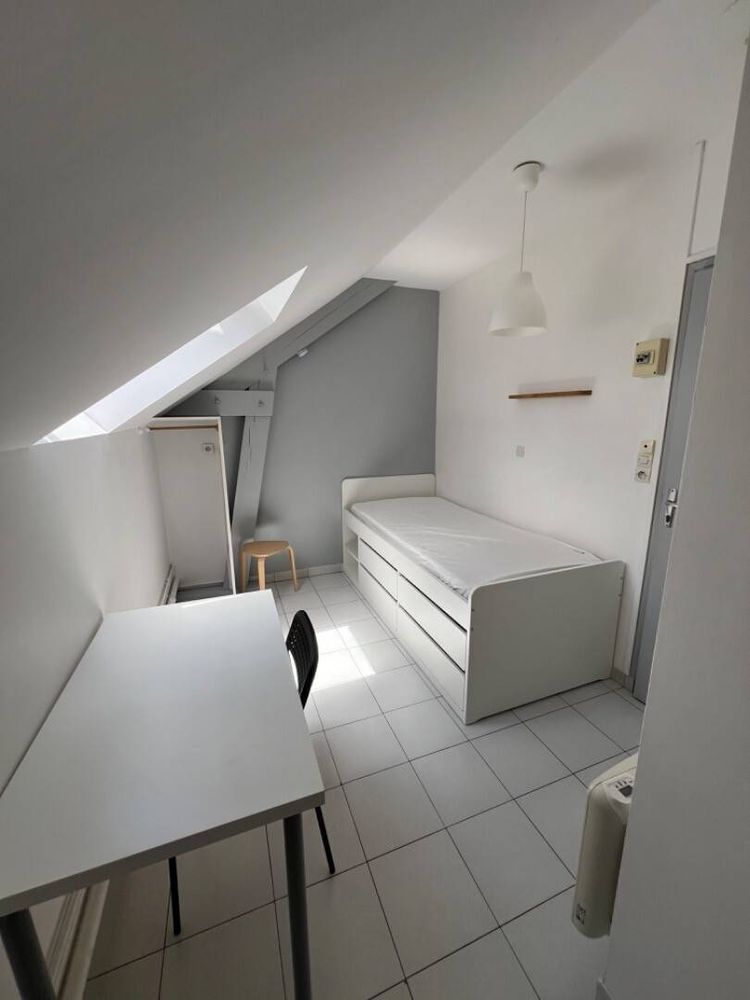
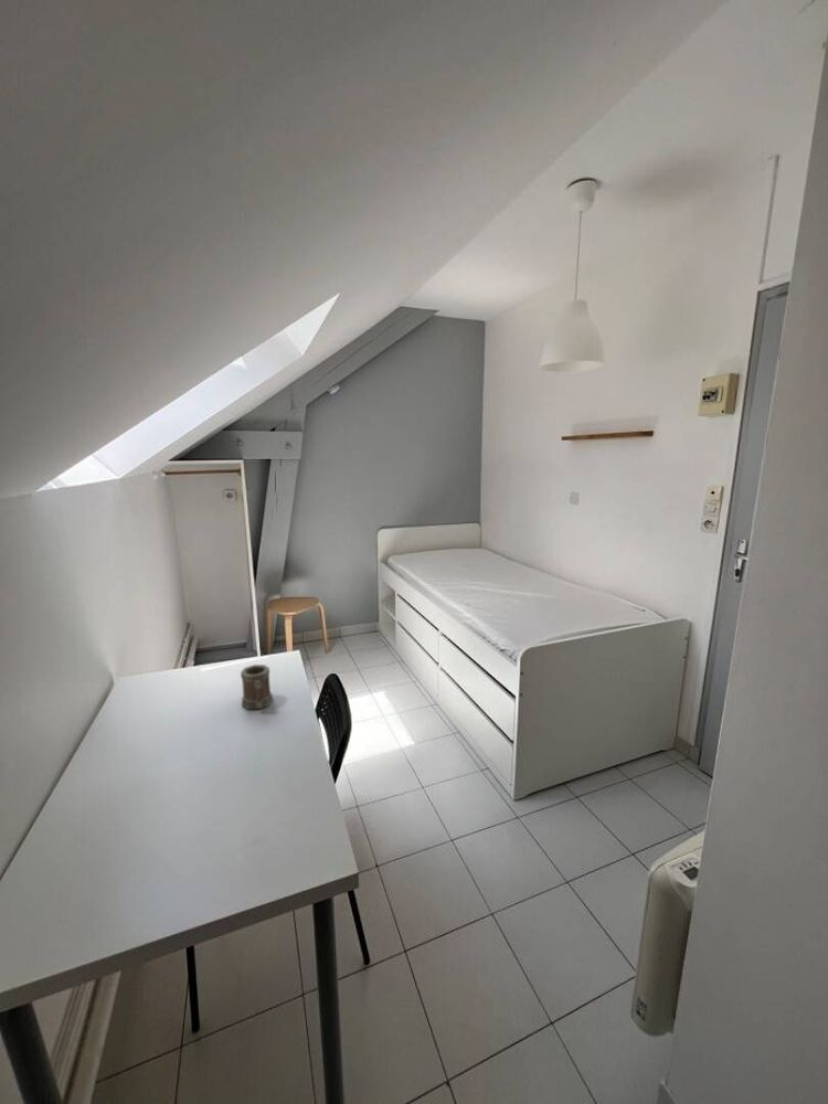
+ mug (256, 688)
